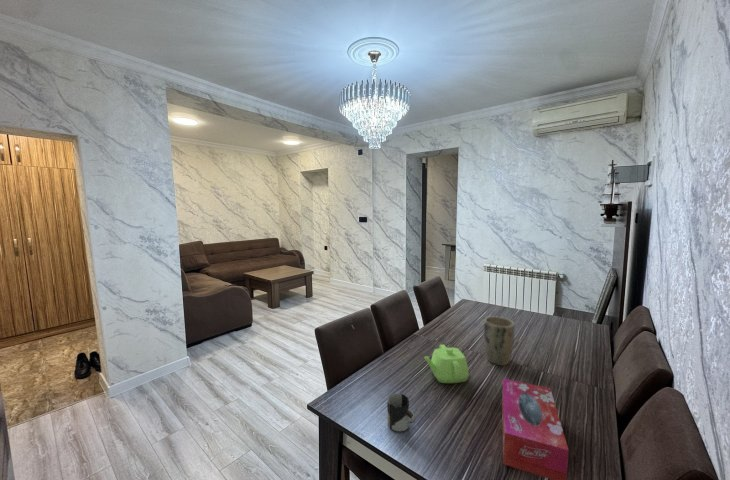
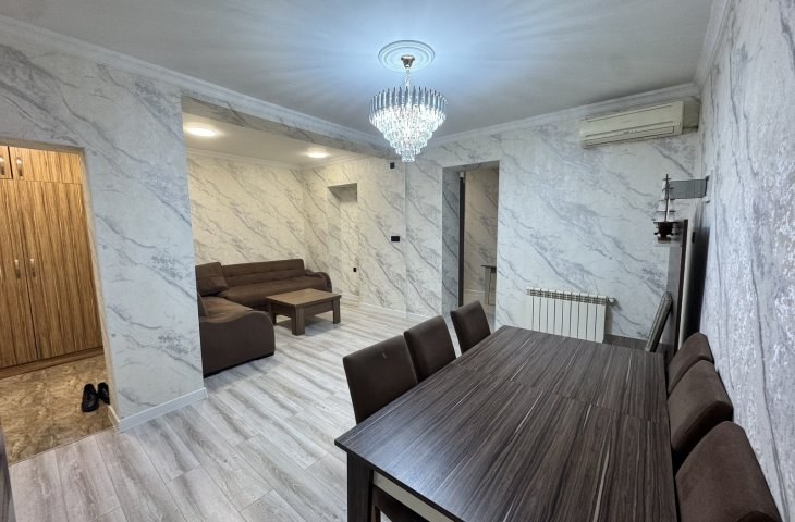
- cup (401, 414)
- plant pot (498, 341)
- tissue box (529, 422)
- teapot (444, 363)
